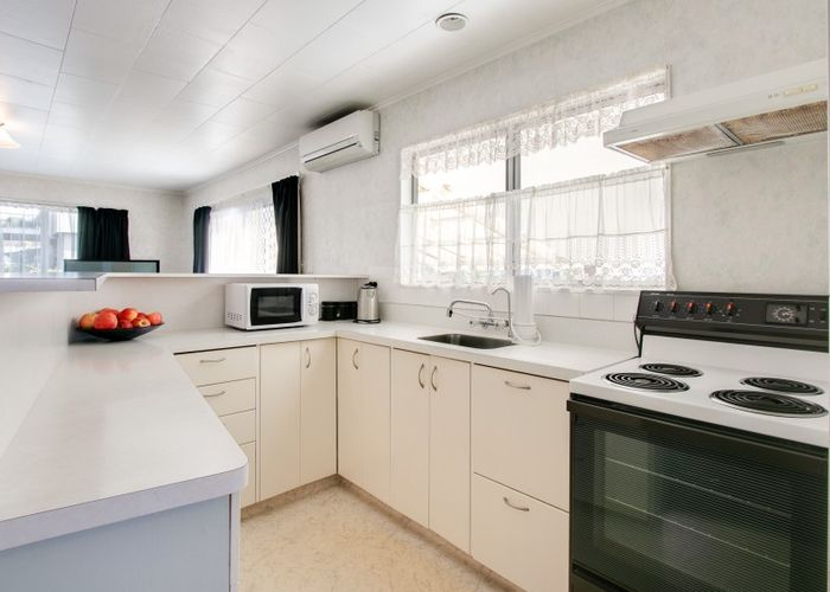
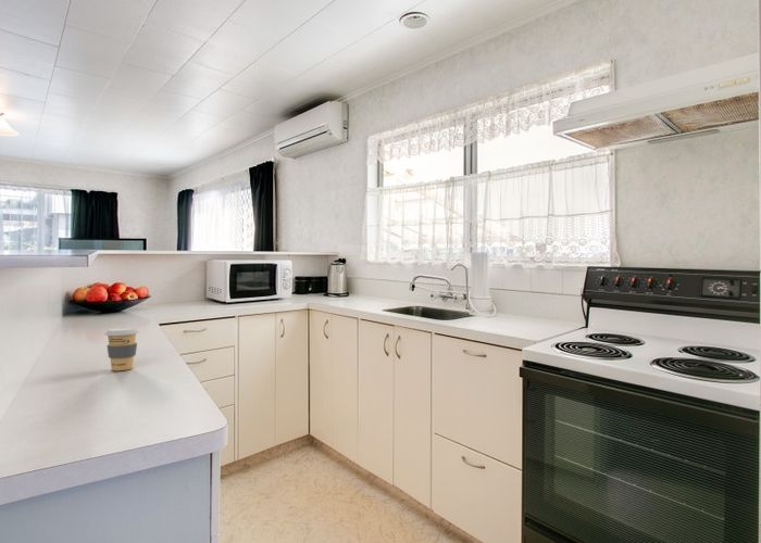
+ coffee cup (122, 349)
